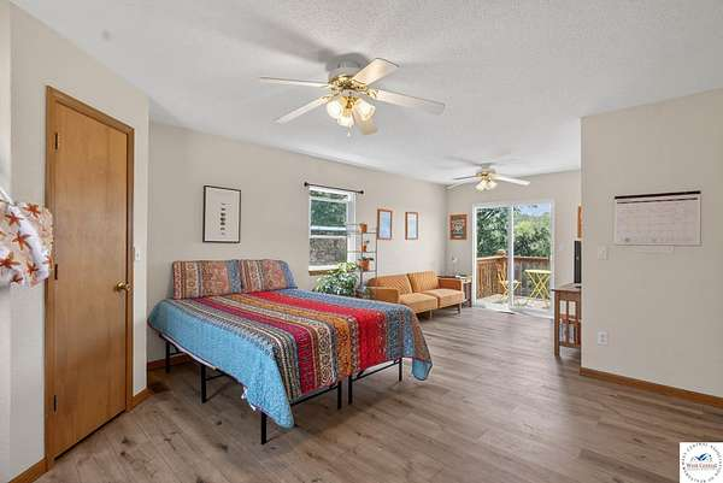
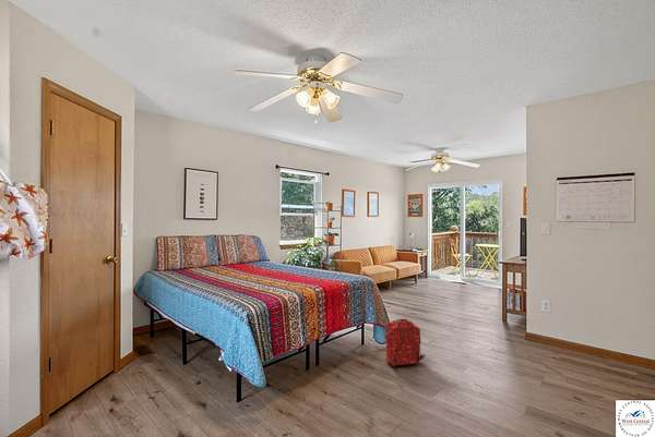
+ backpack (404, 341)
